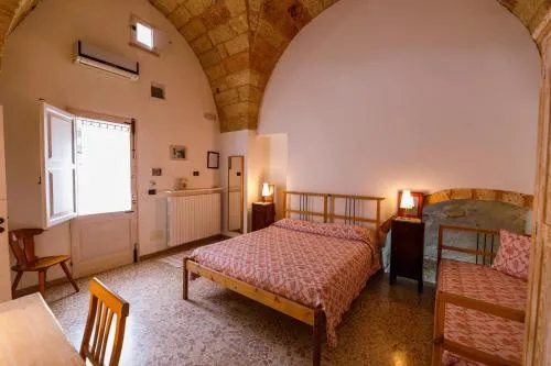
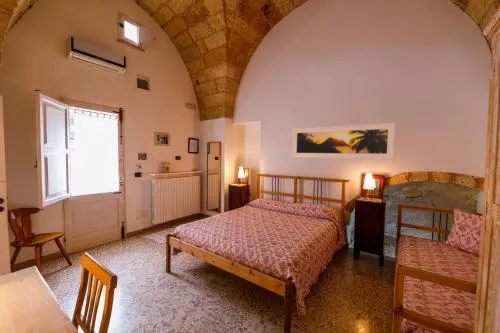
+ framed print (337, 142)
